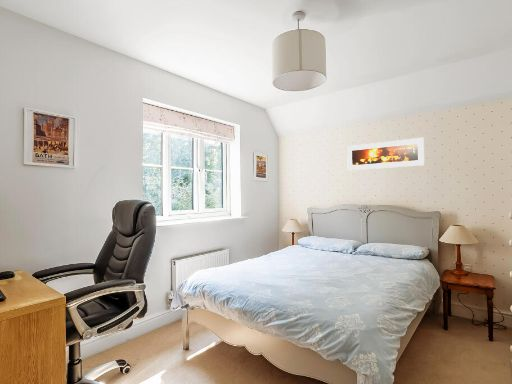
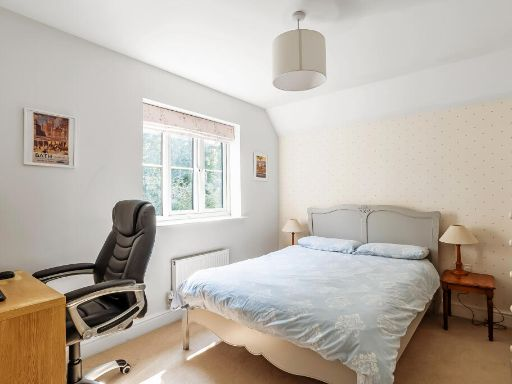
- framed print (382, 155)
